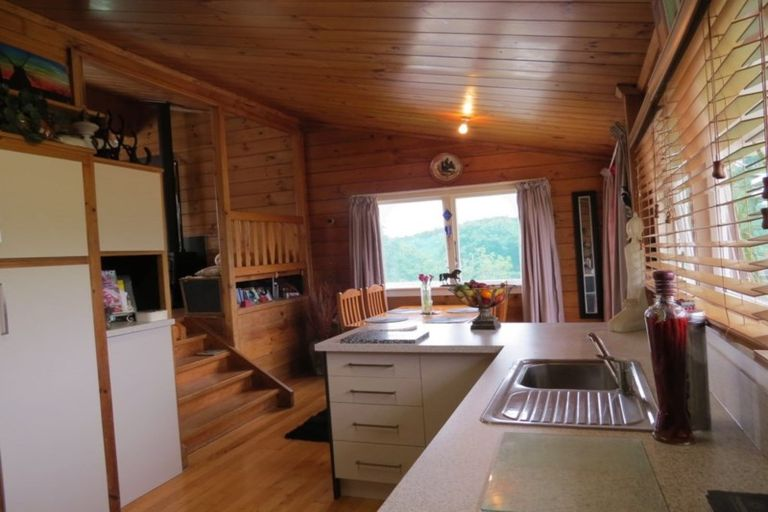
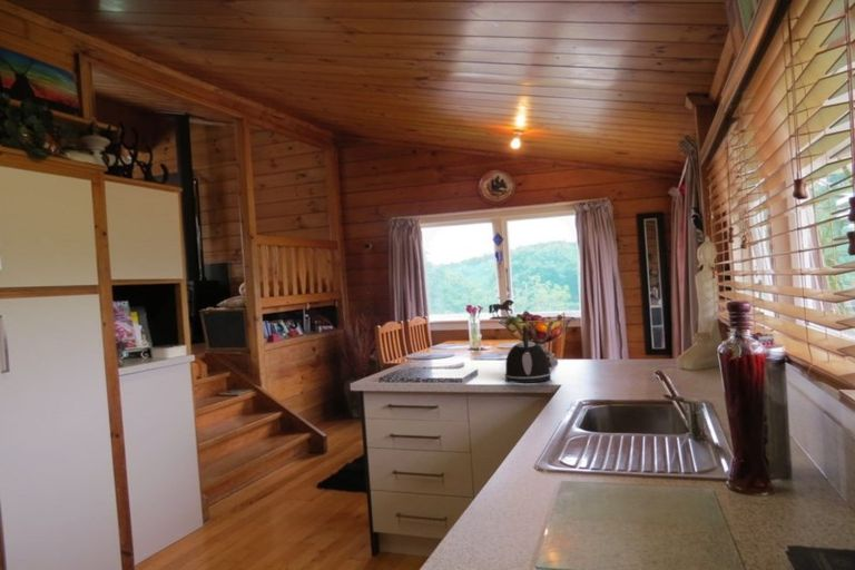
+ kettle (525, 351)
